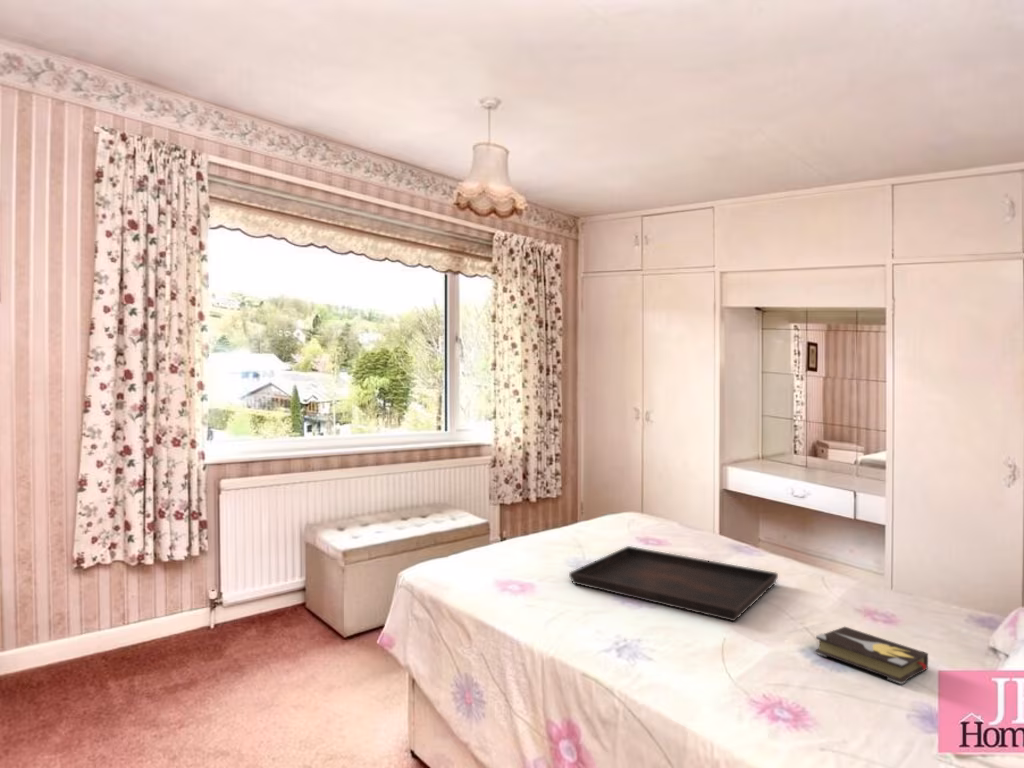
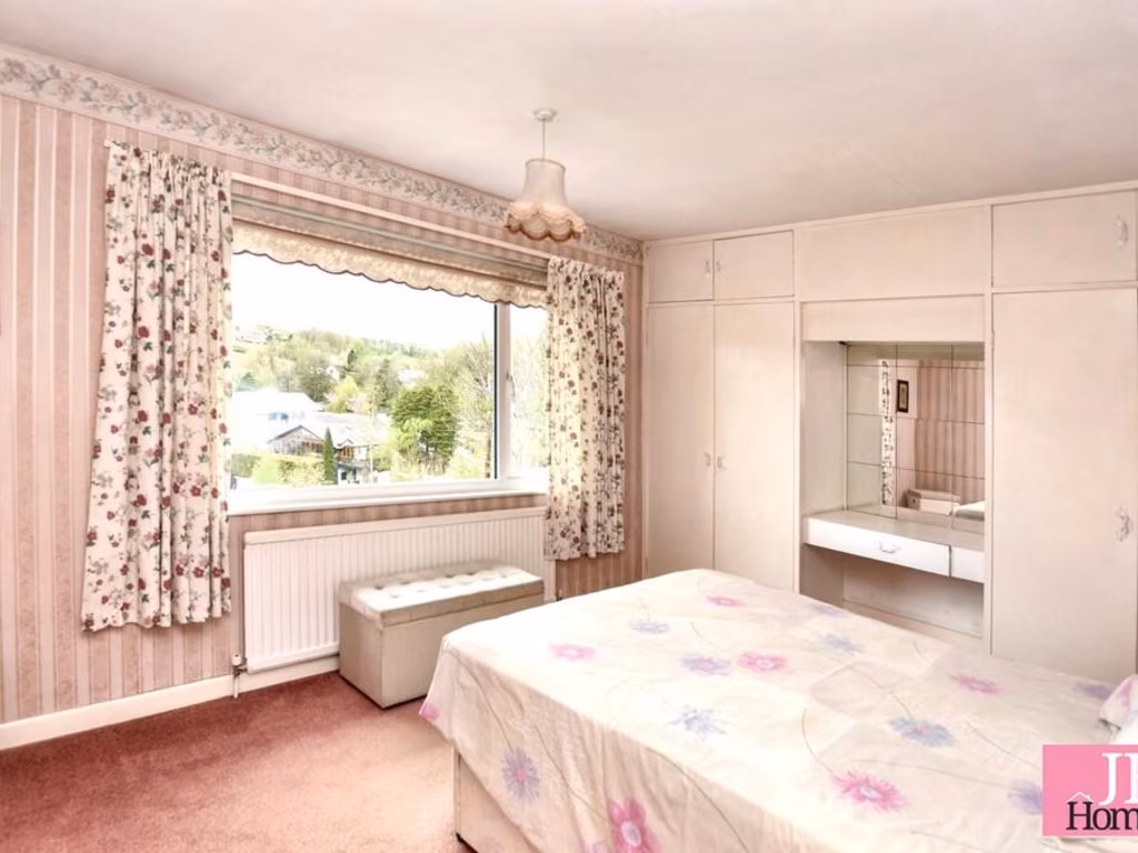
- serving tray (673, 578)
- hardback book (870, 651)
